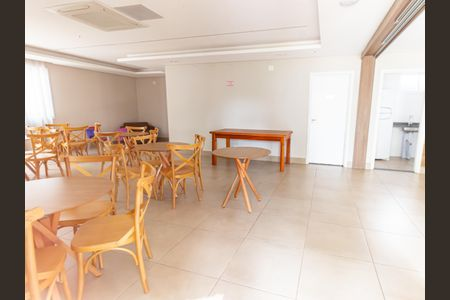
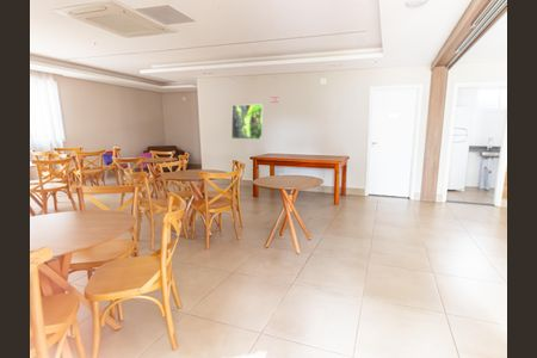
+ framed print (246, 122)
